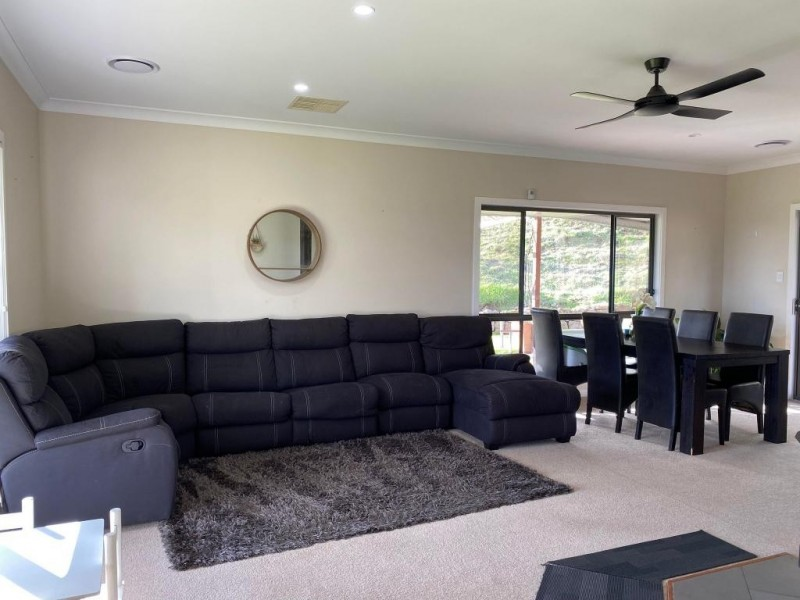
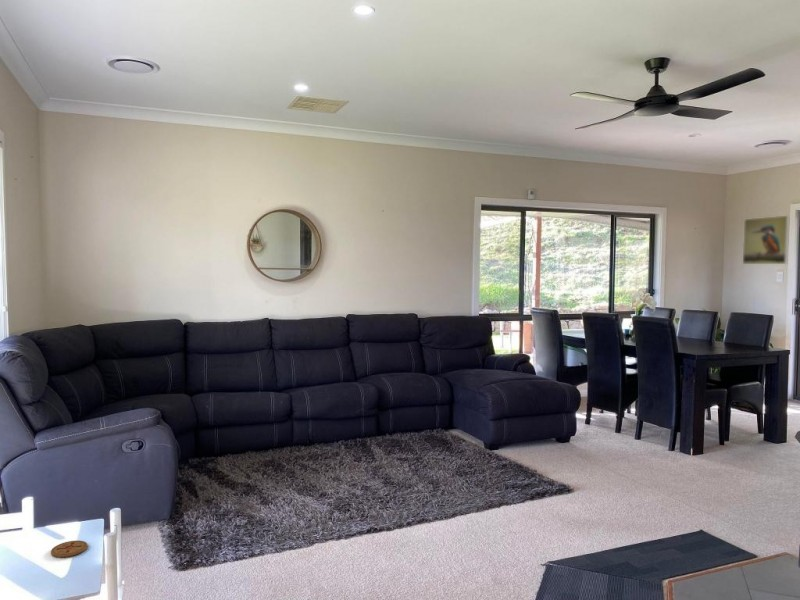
+ coaster (69, 548)
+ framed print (765, 240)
